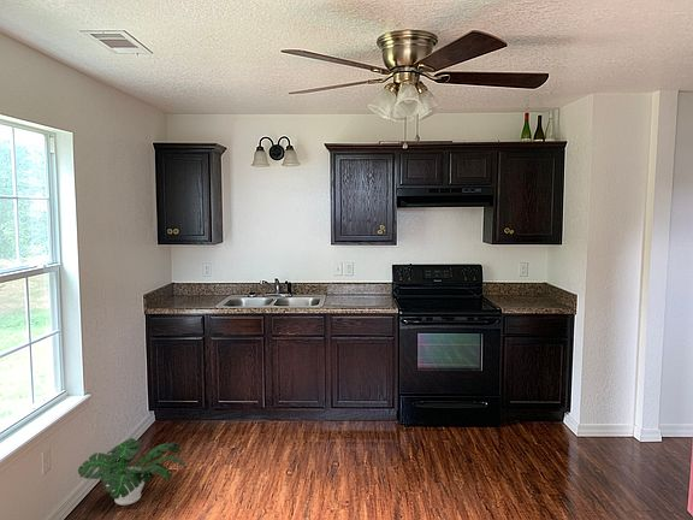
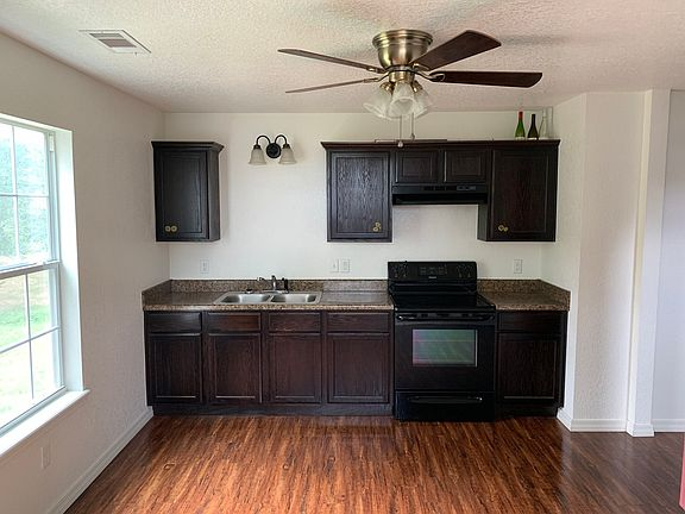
- potted plant (131, 479)
